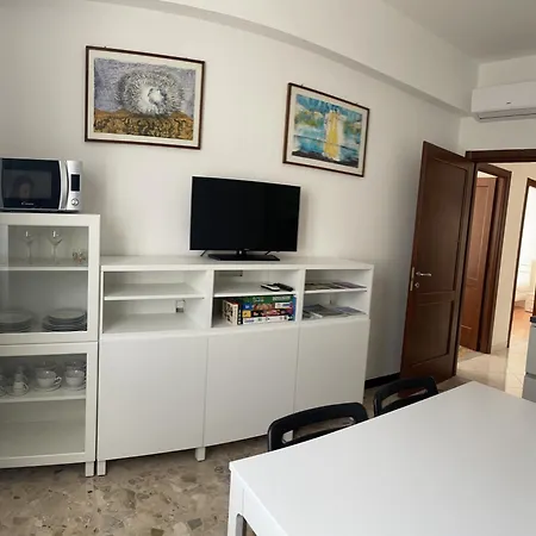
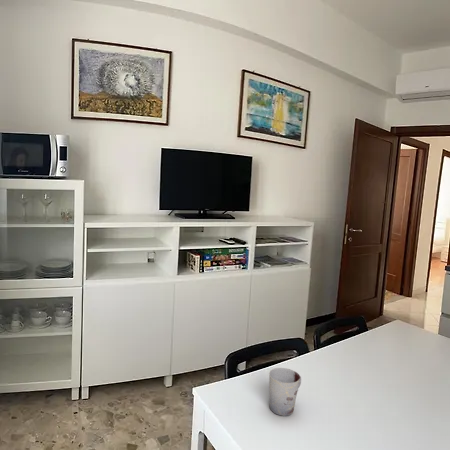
+ cup (286, 390)
